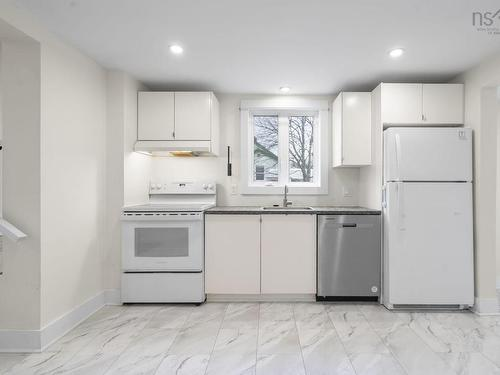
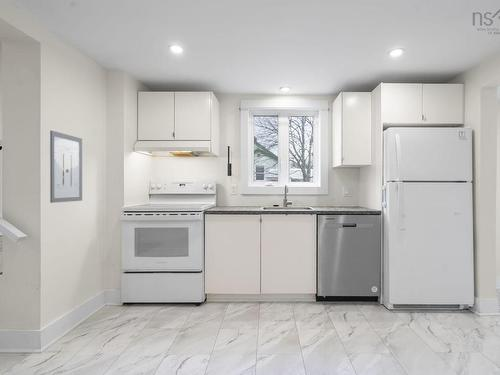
+ wall art (67, 168)
